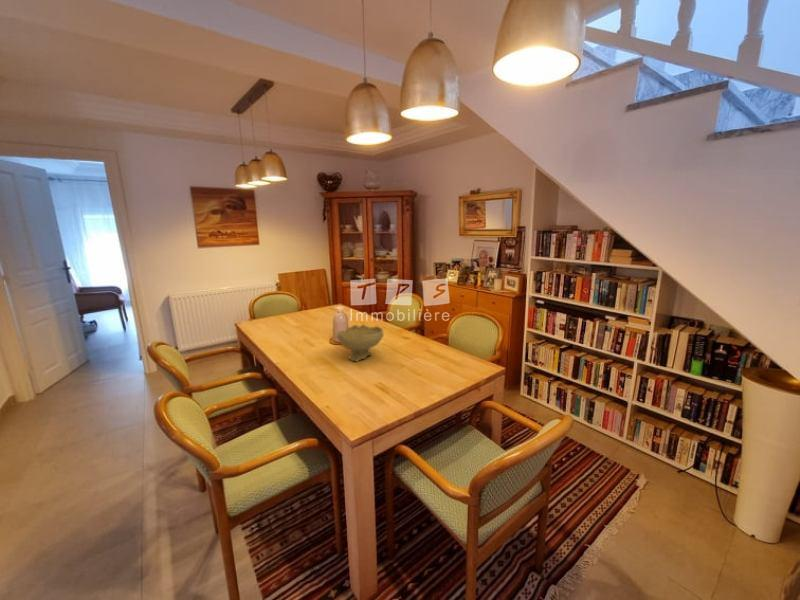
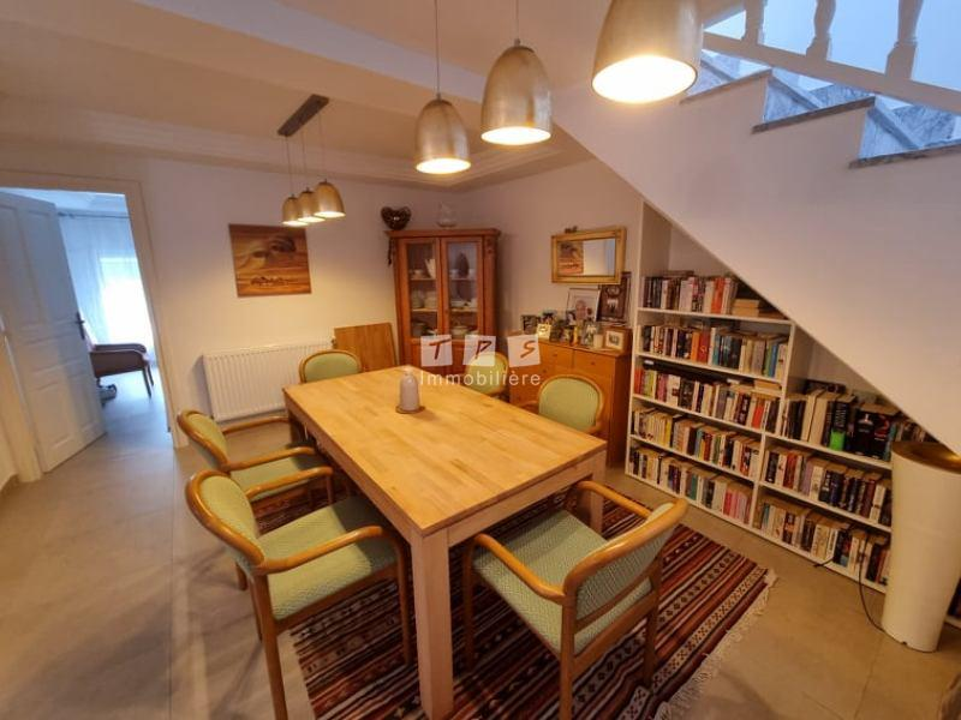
- bowl (360, 343)
